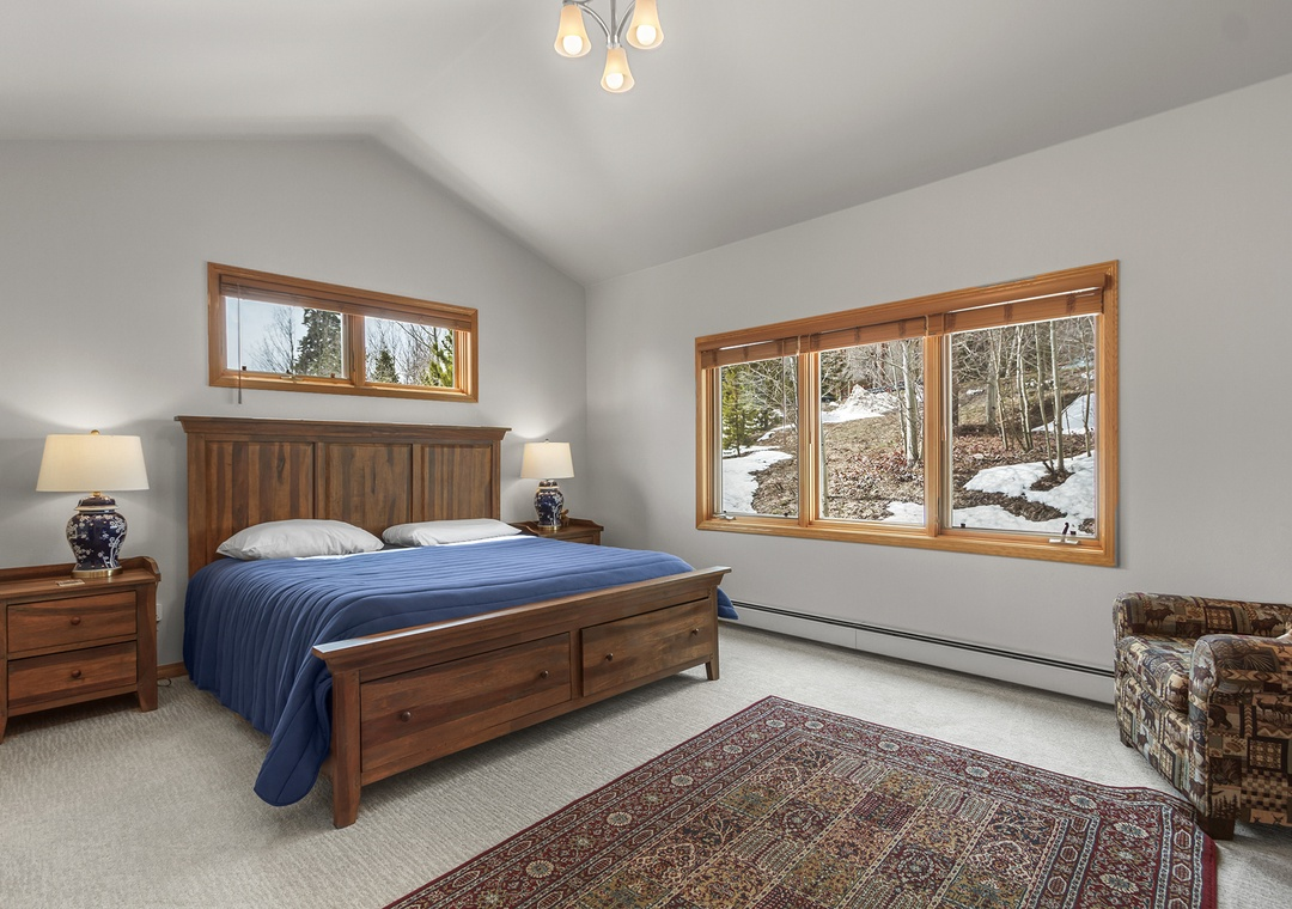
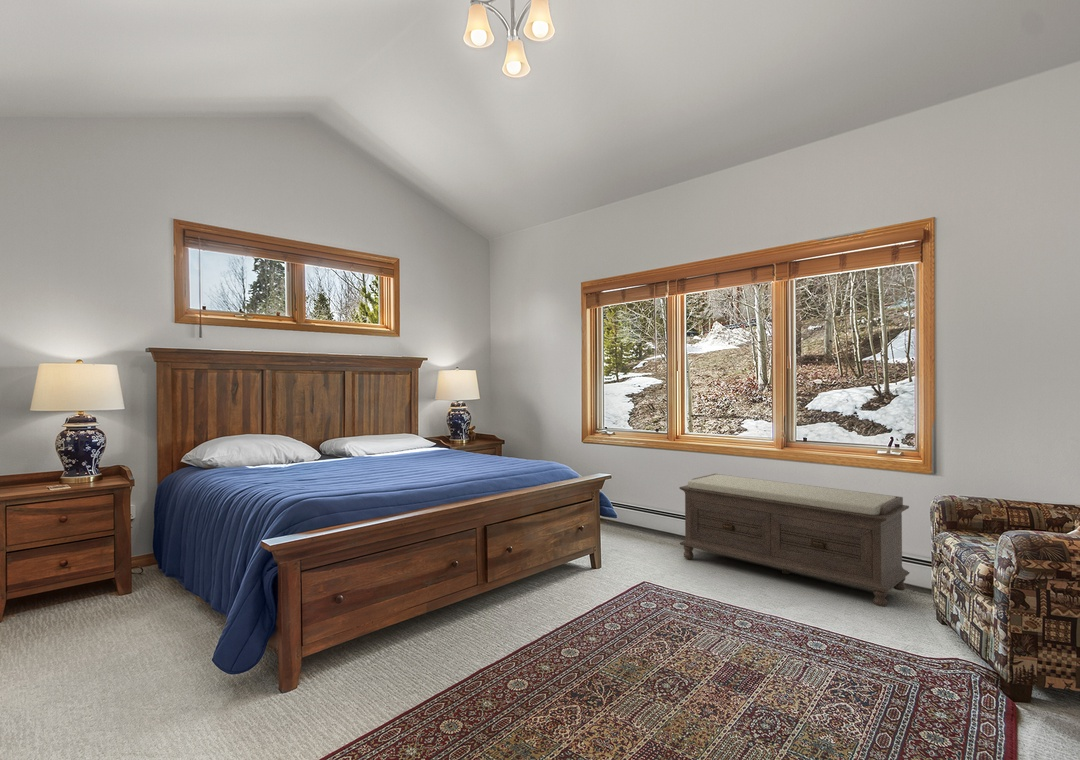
+ bench (784, 530)
